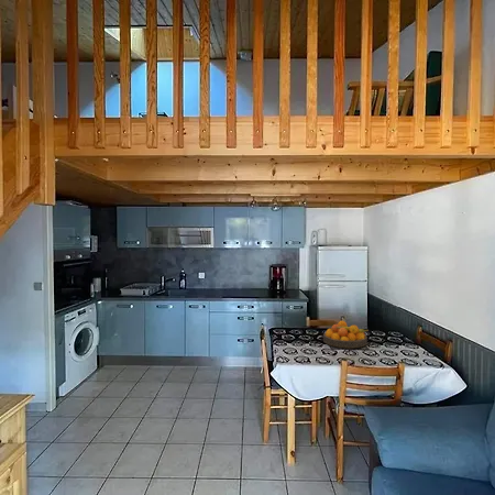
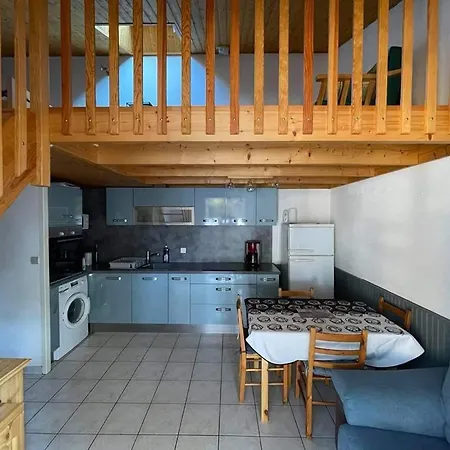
- fruit bowl (344, 332)
